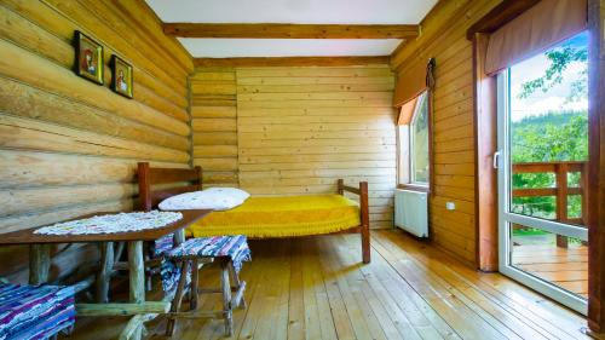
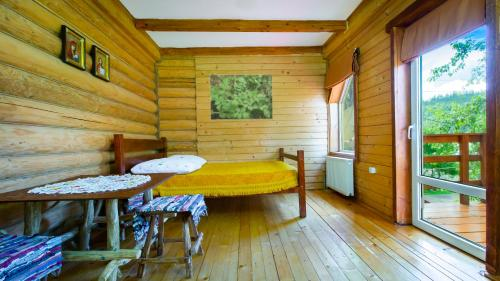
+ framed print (241, 97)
